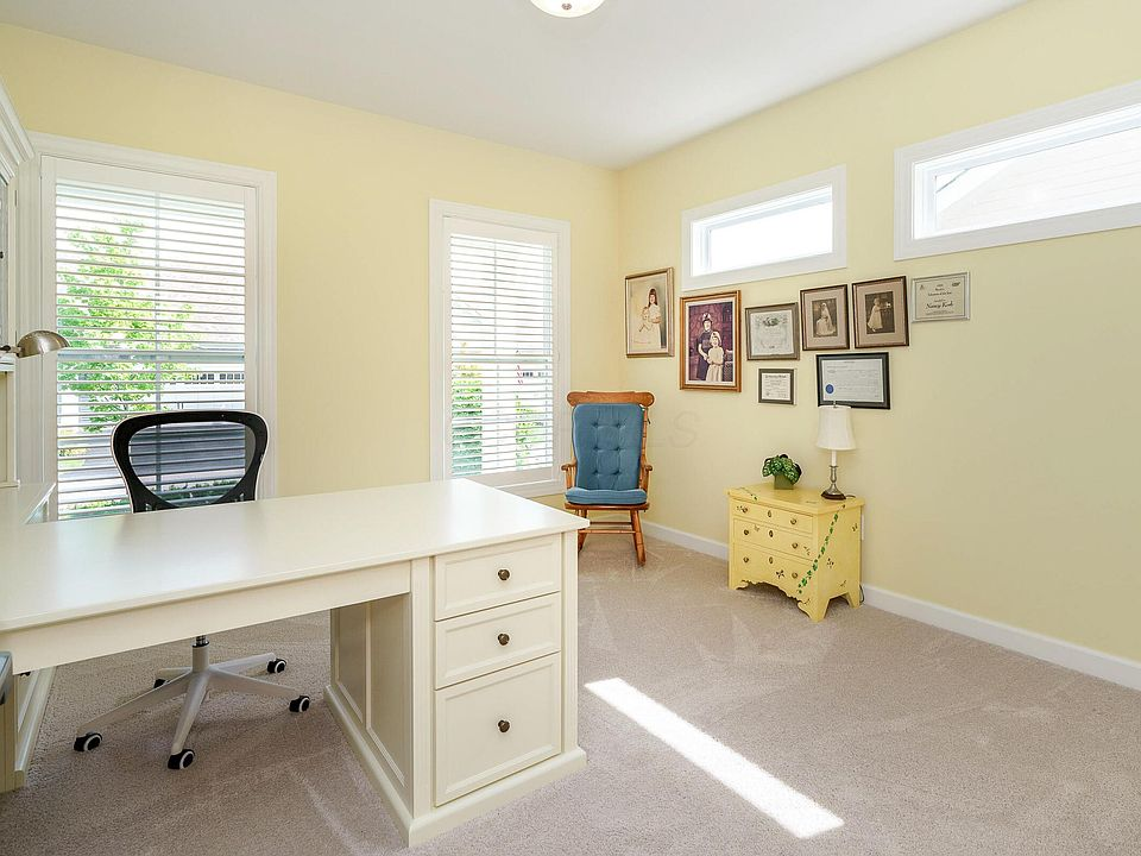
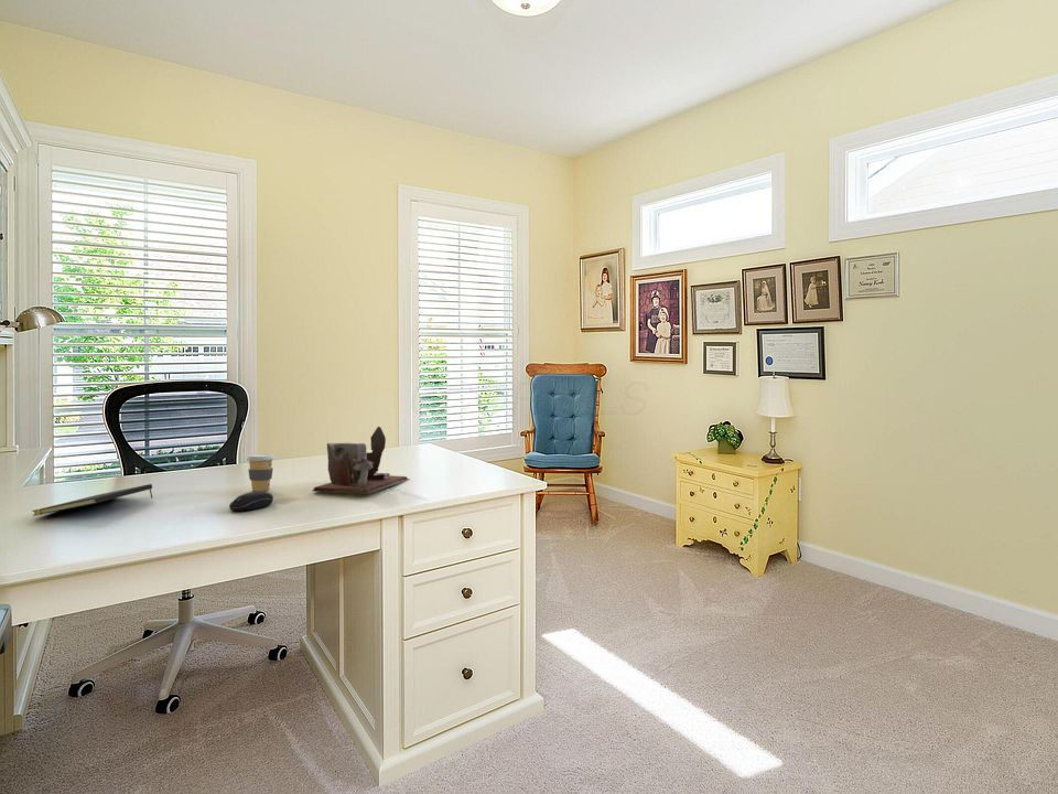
+ notepad (96, 498)
+ desk organizer (364, 455)
+ coffee cup (260, 472)
+ computer mouse (251, 500)
